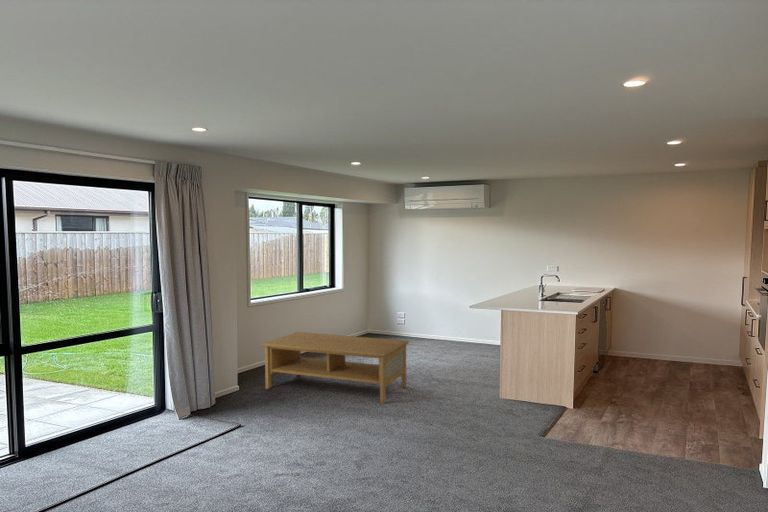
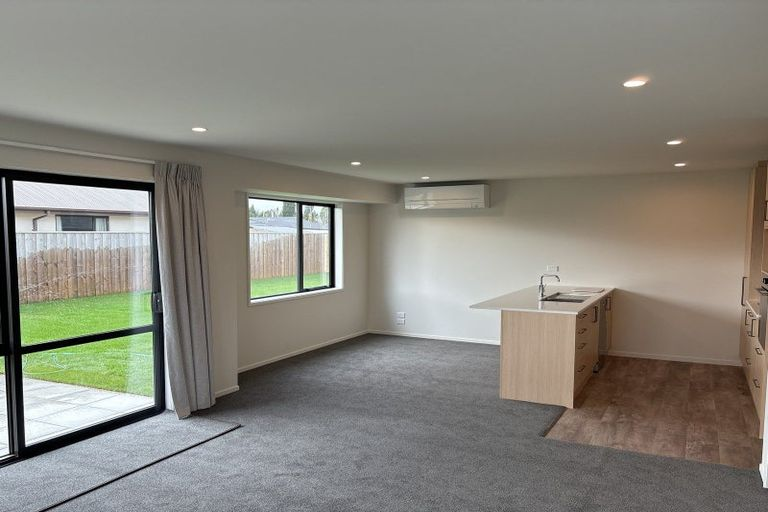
- coffee table (336, 364)
